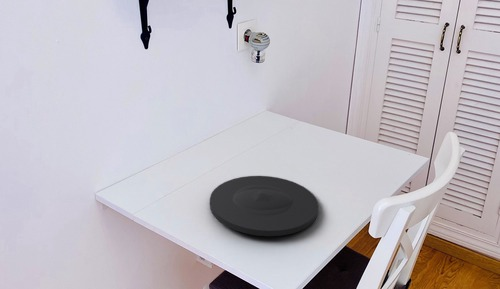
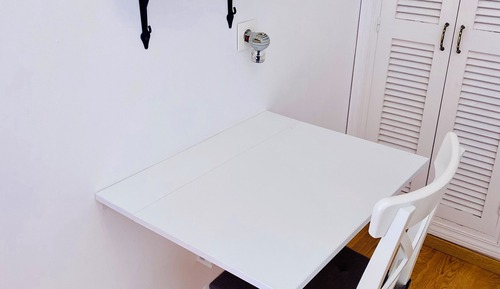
- plate (263, 199)
